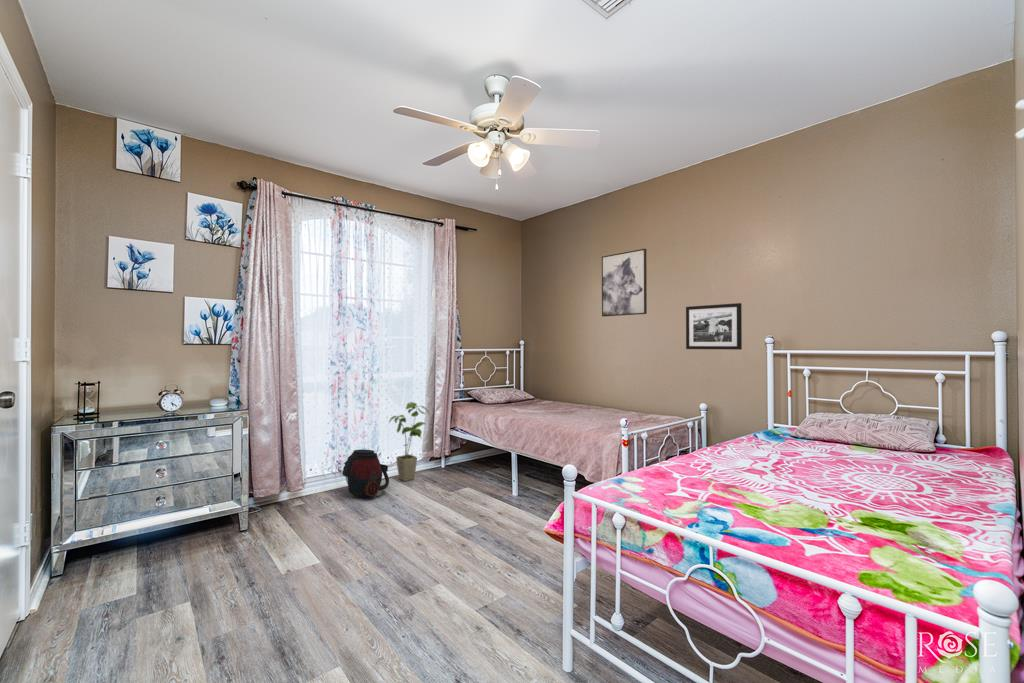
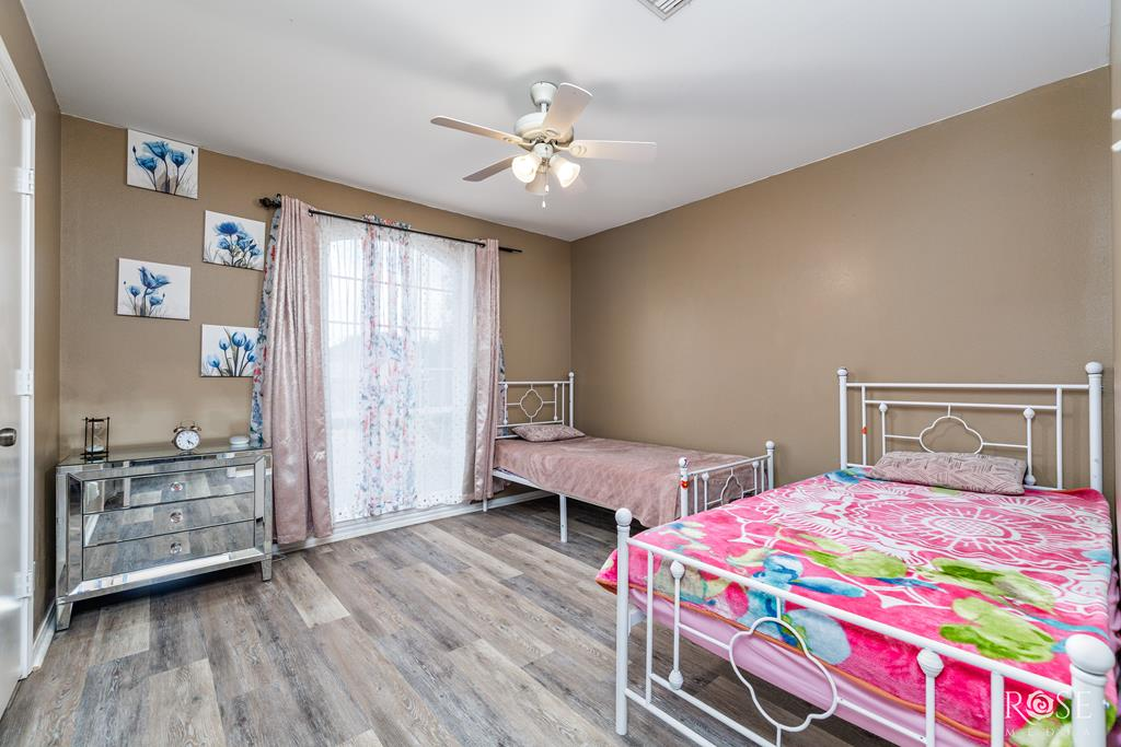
- house plant (411, 438)
- picture frame (712, 327)
- wall art (623, 284)
- helmet (367, 471)
